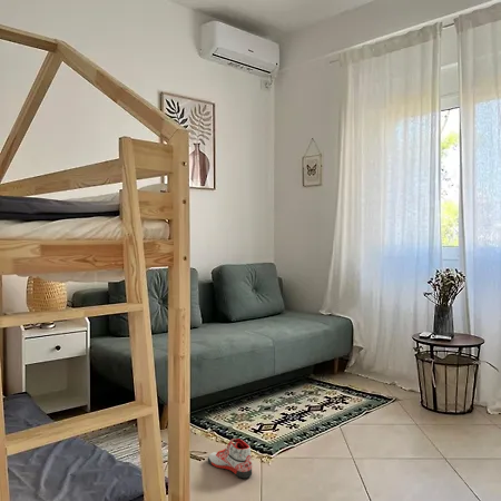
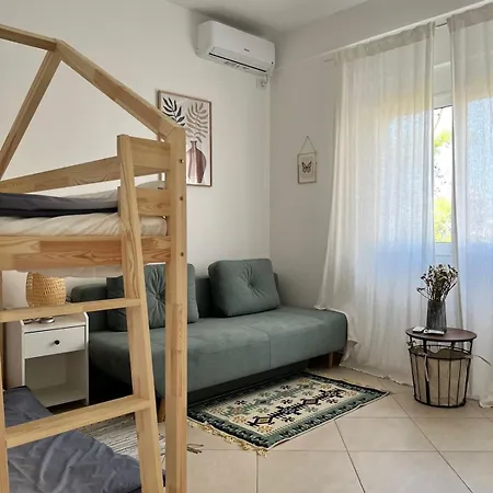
- sneaker (229, 452)
